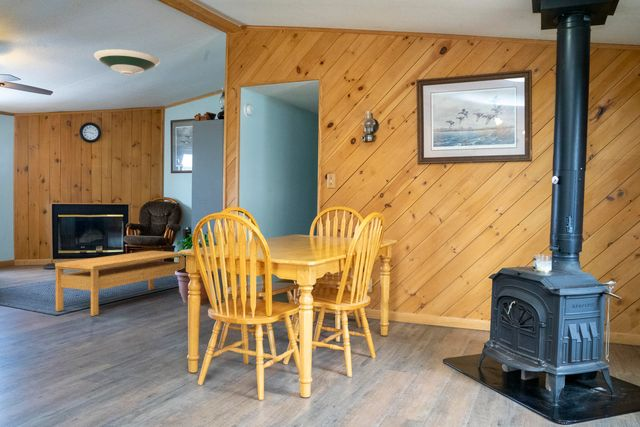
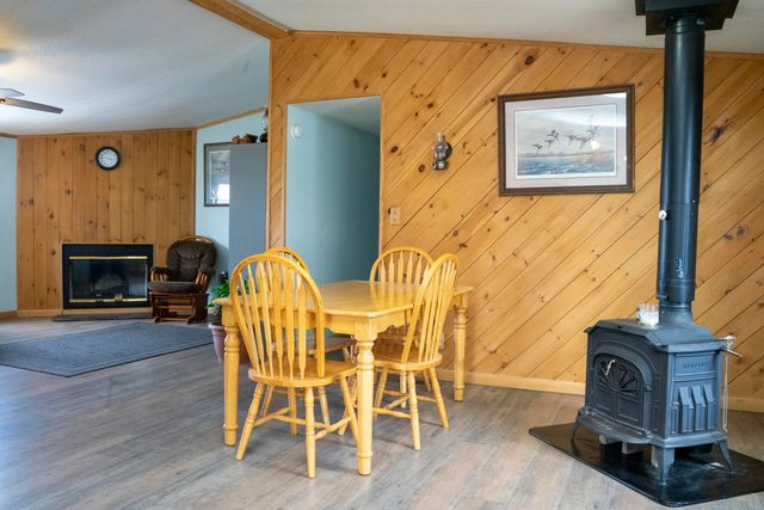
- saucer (127, 66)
- coffee table (126, 279)
